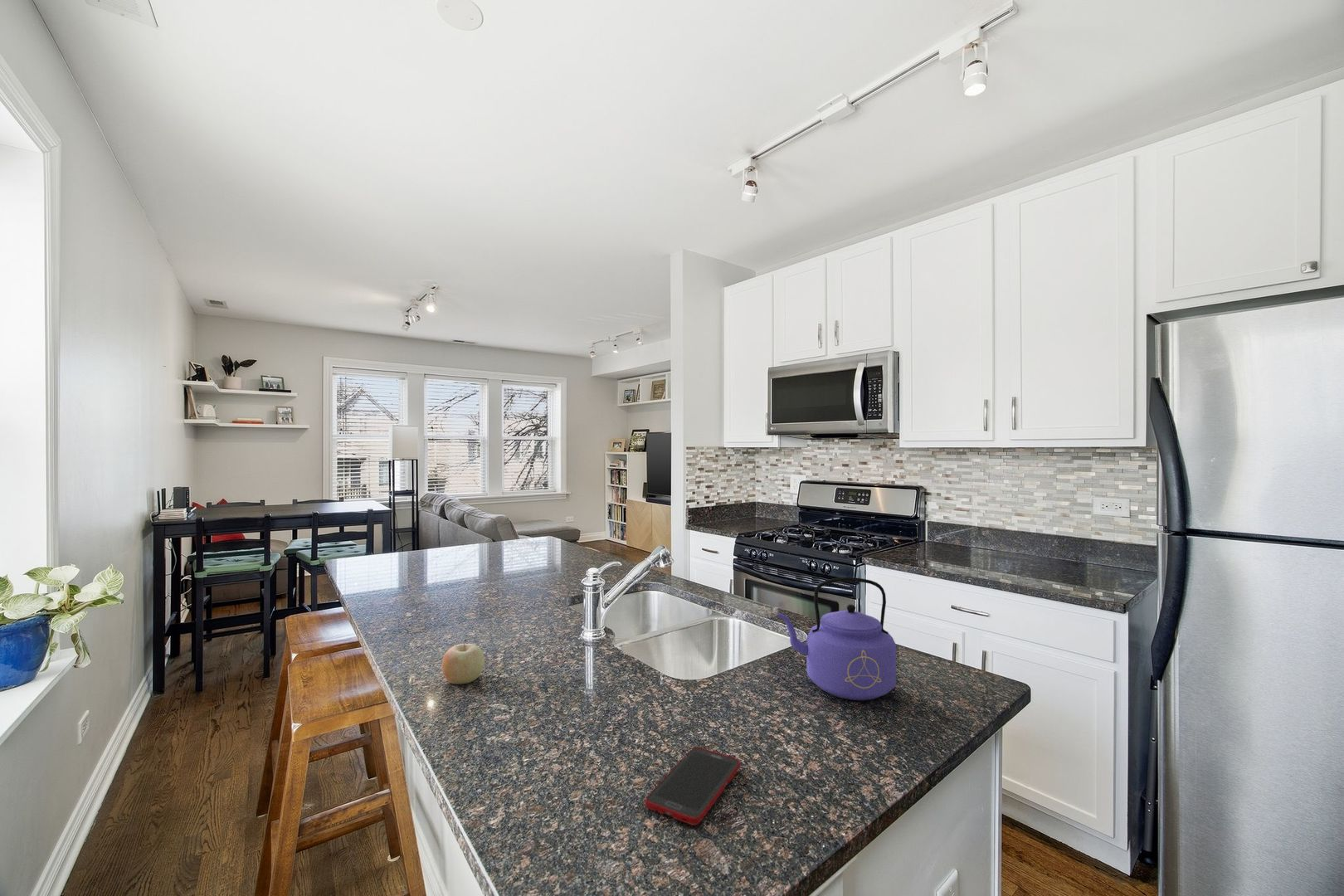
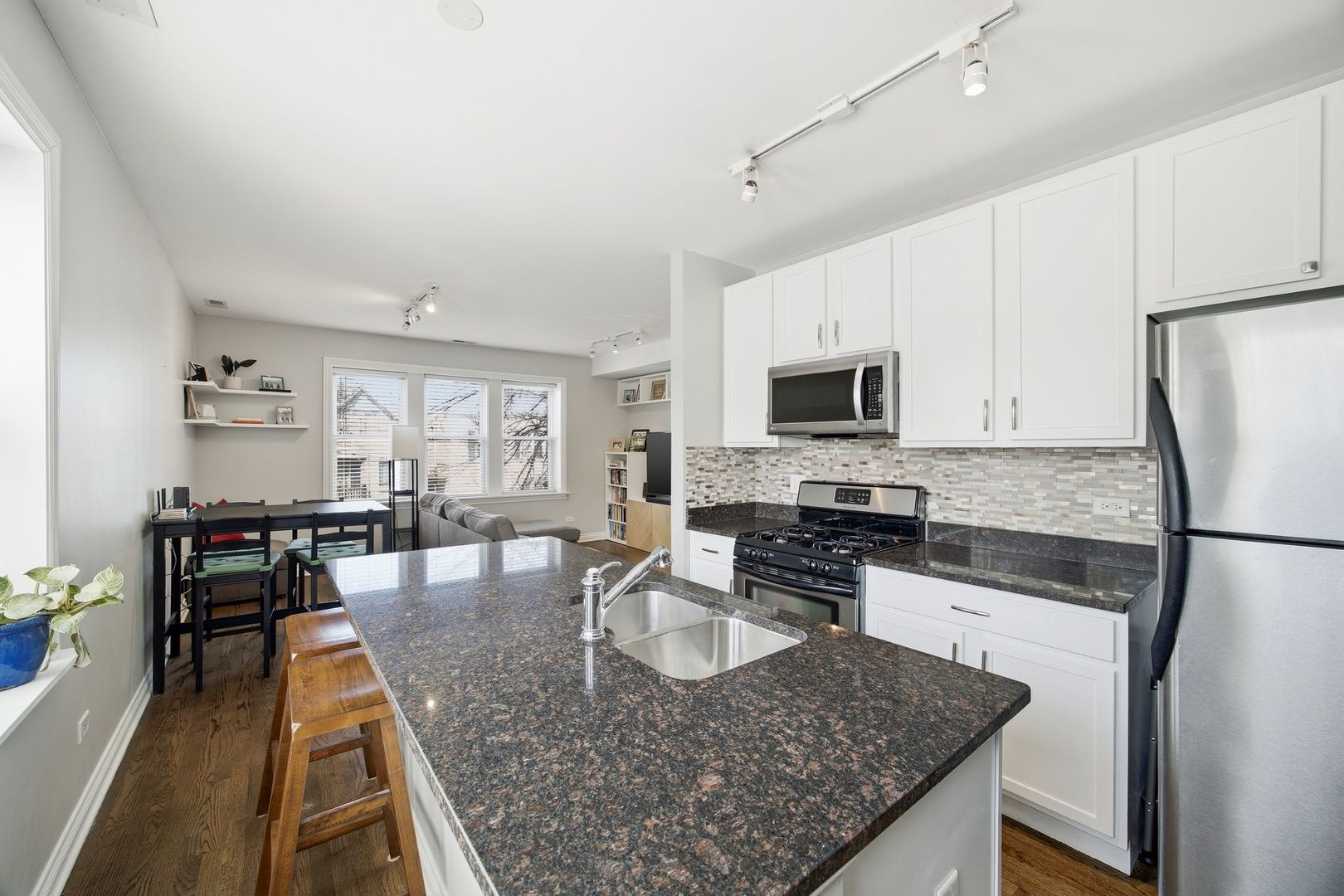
- cell phone (695, 782)
- kettle (835, 631)
- fruit (462, 660)
